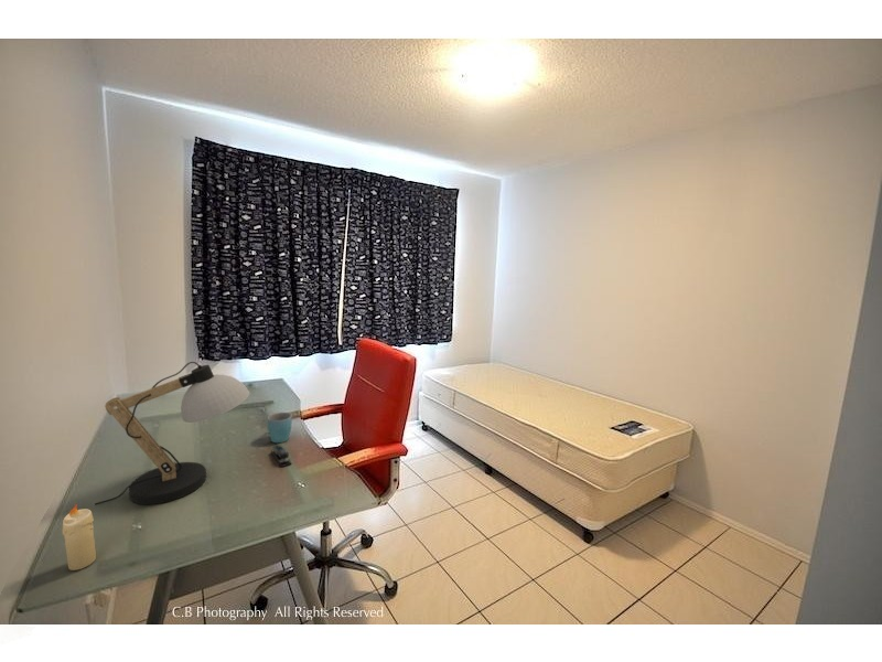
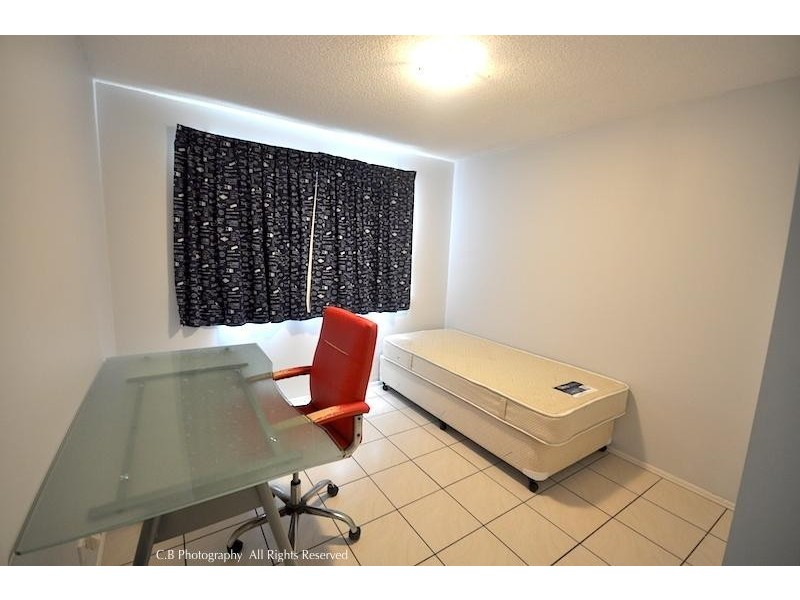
- mug (279, 426)
- stapler (280, 452)
- desk lamp (183, 420)
- candle (79, 533)
